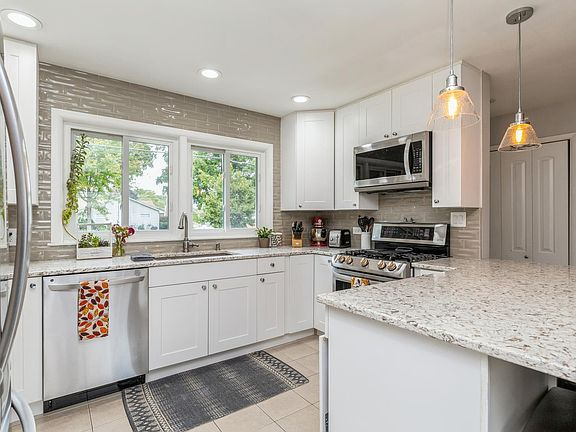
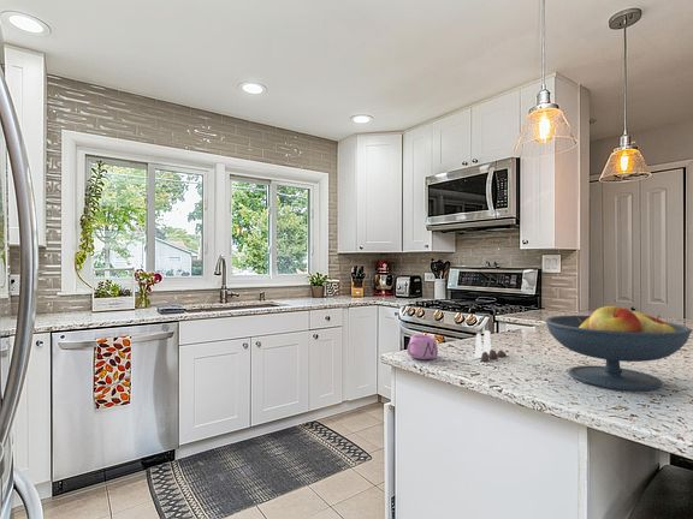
+ mug (420, 347)
+ fruit bowl (612, 340)
+ salt and pepper shaker set (488, 344)
